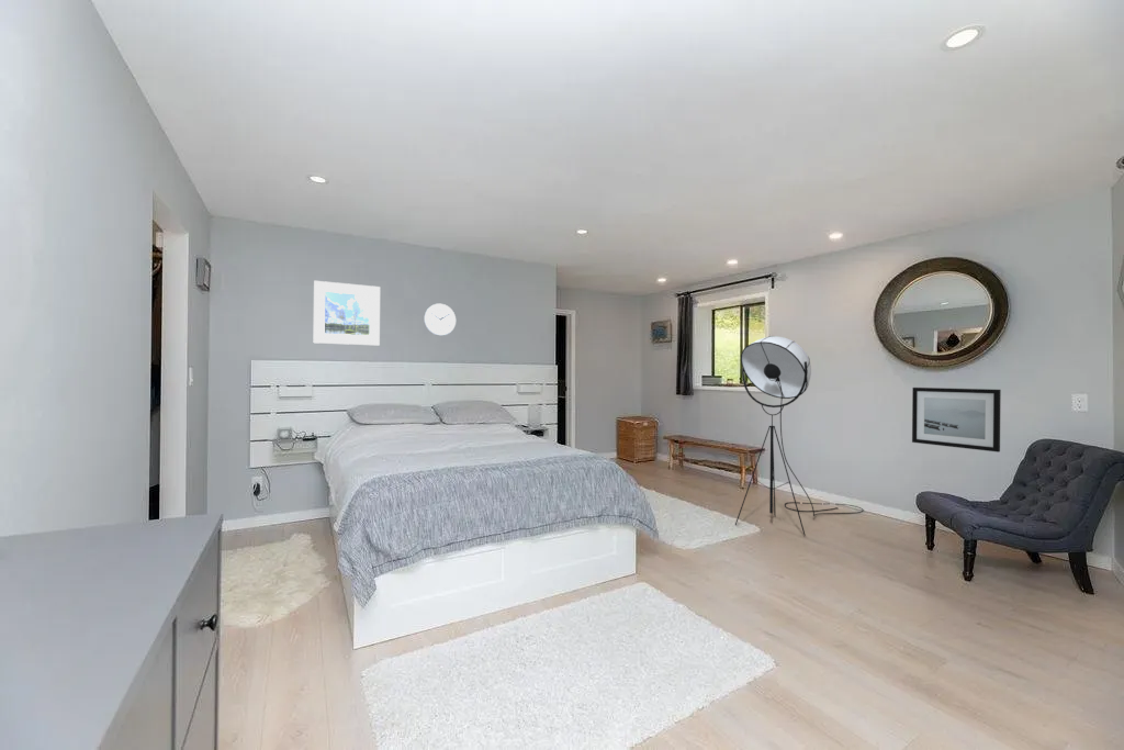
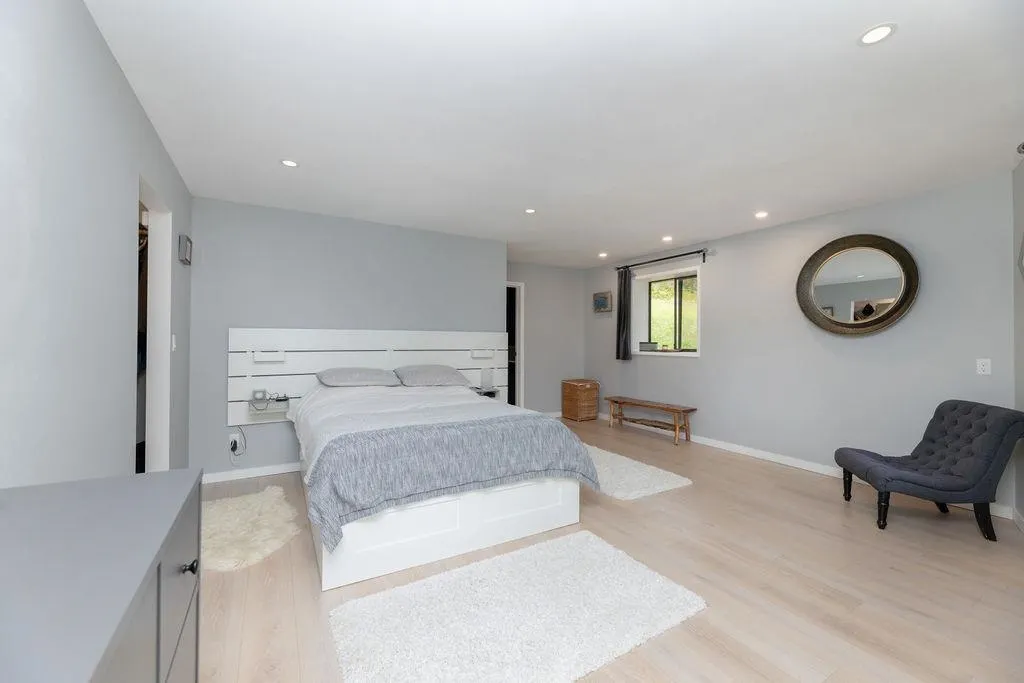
- wall clock (440, 320)
- floor lamp (780, 427)
- wall art (953, 417)
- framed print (347, 314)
